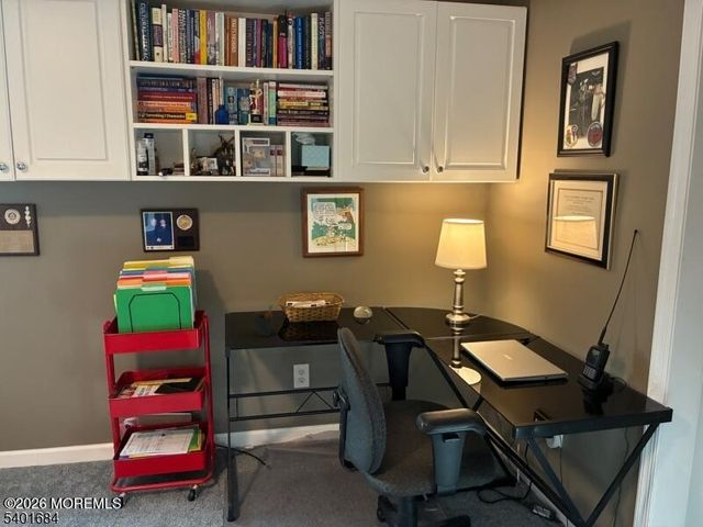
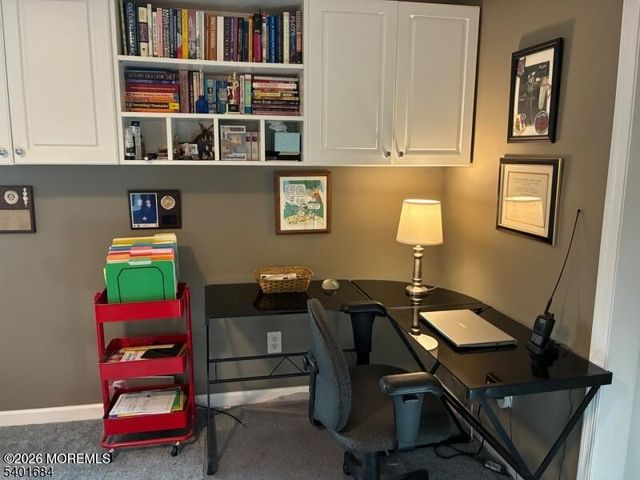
- pen holder (264, 321)
